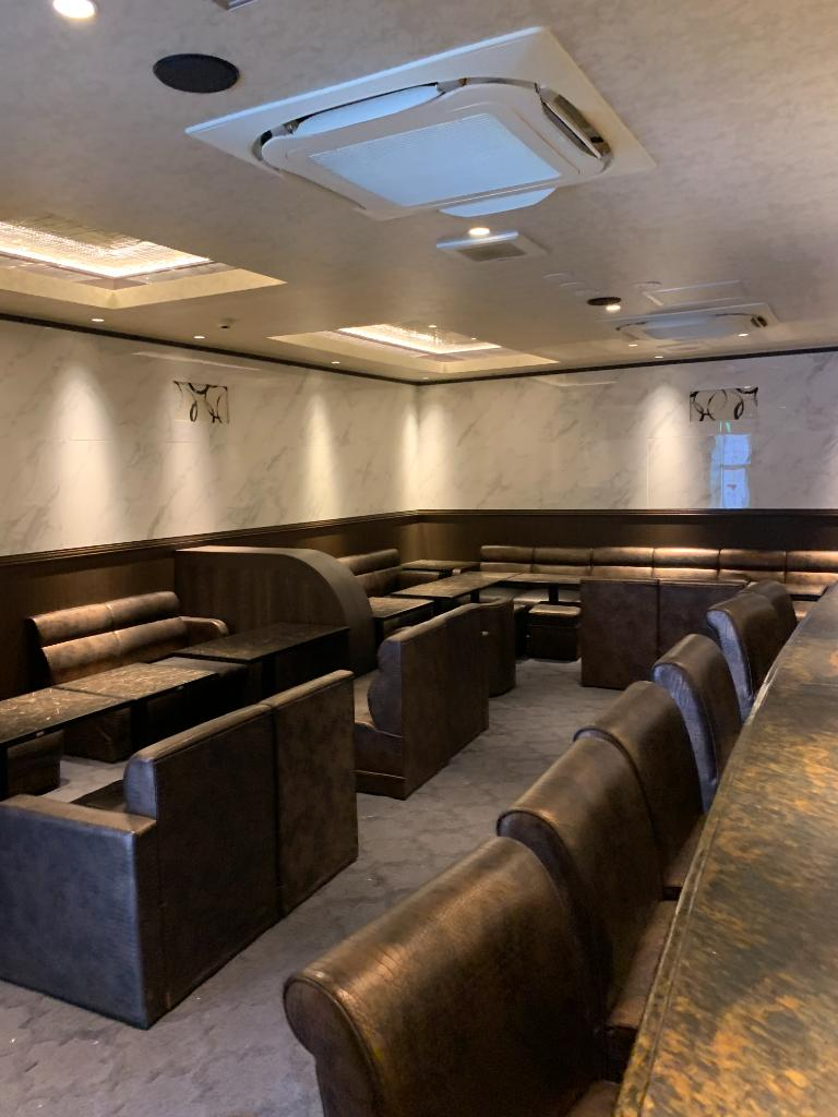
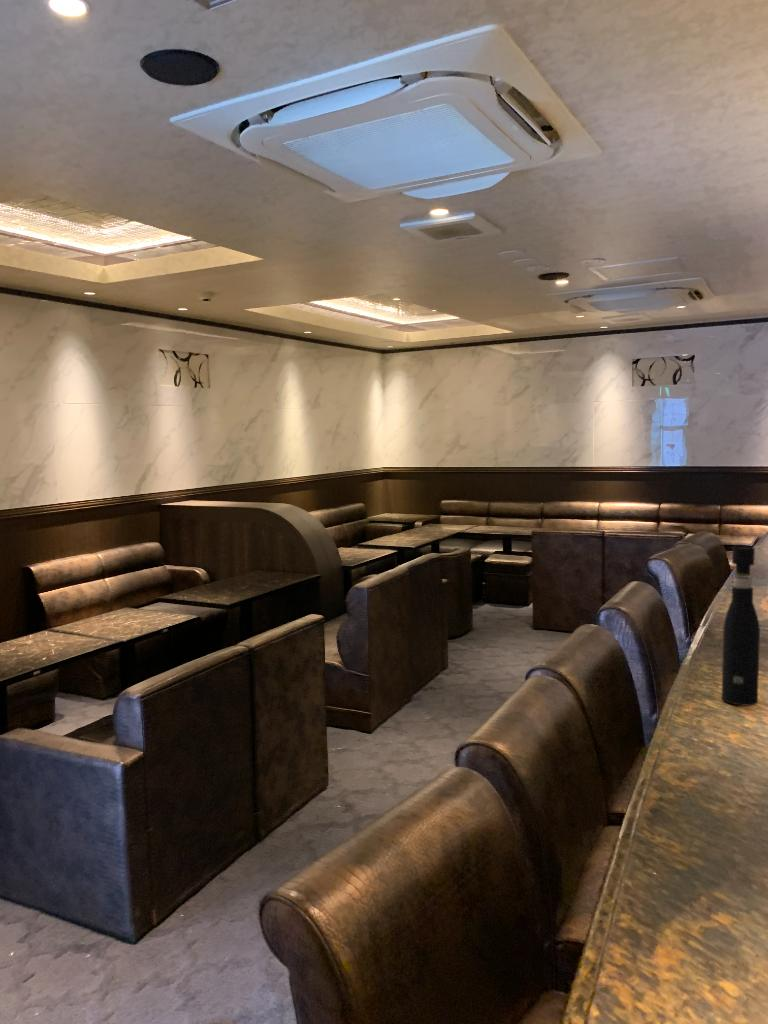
+ pepper grinder (741, 624)
